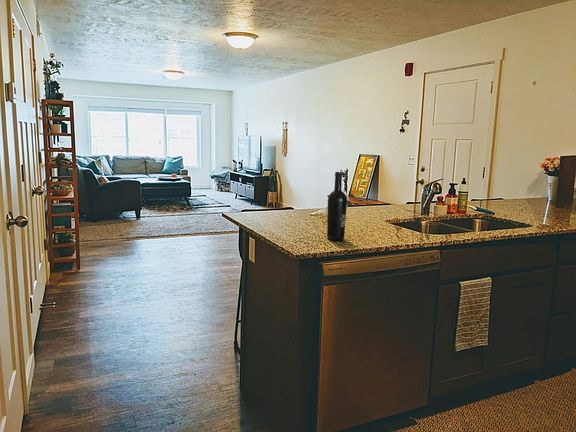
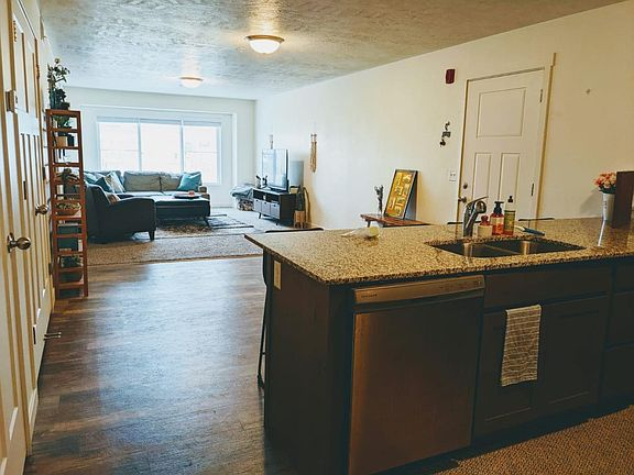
- wine bottle (337, 205)
